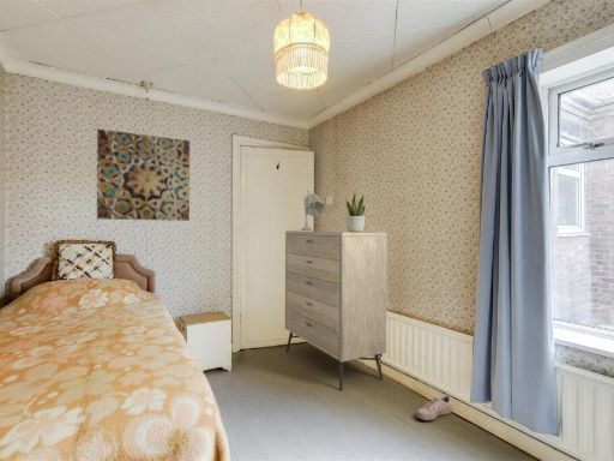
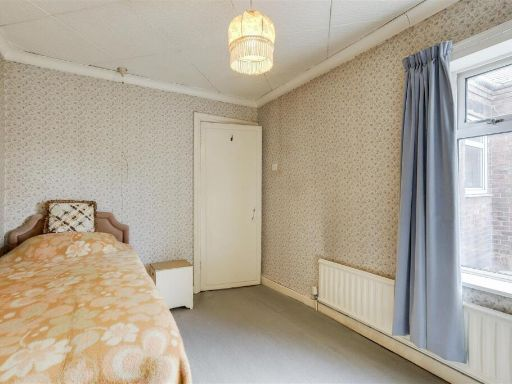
- wall art (145, 176)
- shoe (433, 406)
- dresser (330, 298)
- table lamp (308, 210)
- potted plant (355, 210)
